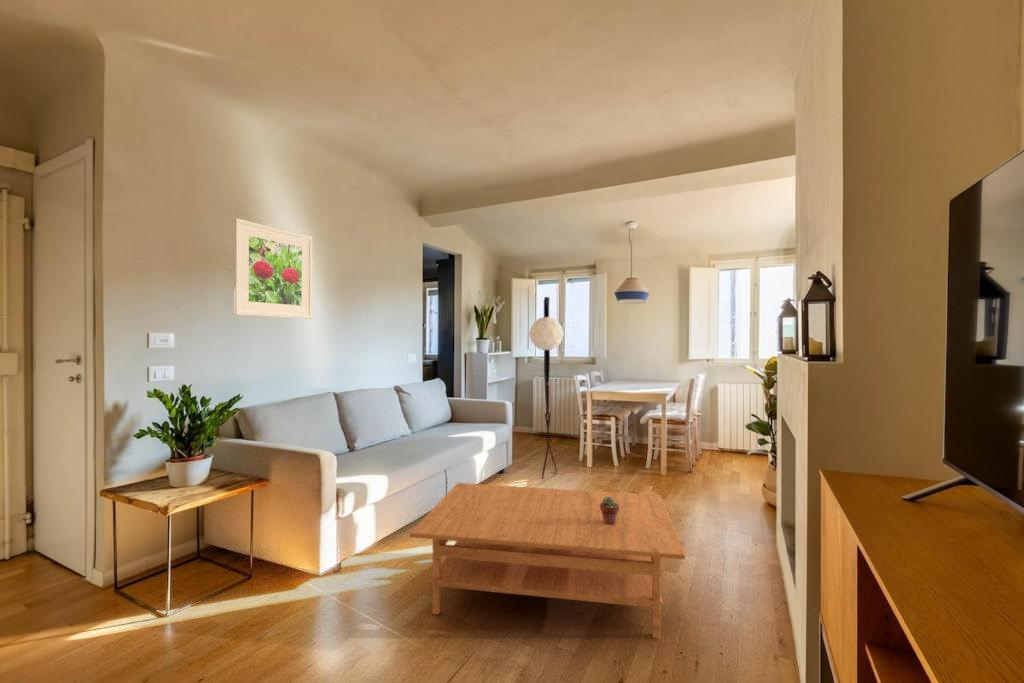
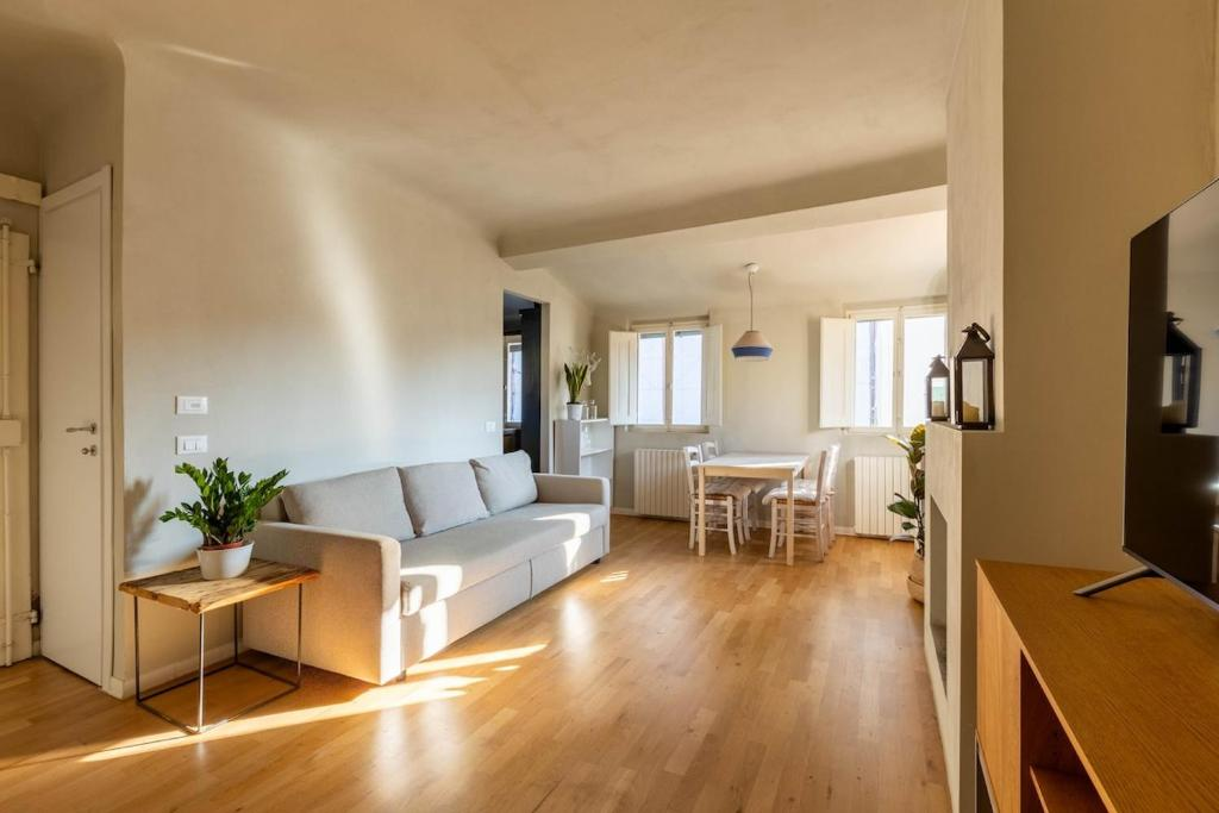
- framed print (276, 272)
- coffee table (548, 550)
- potted succulent (609, 509)
- floor lamp (546, 385)
